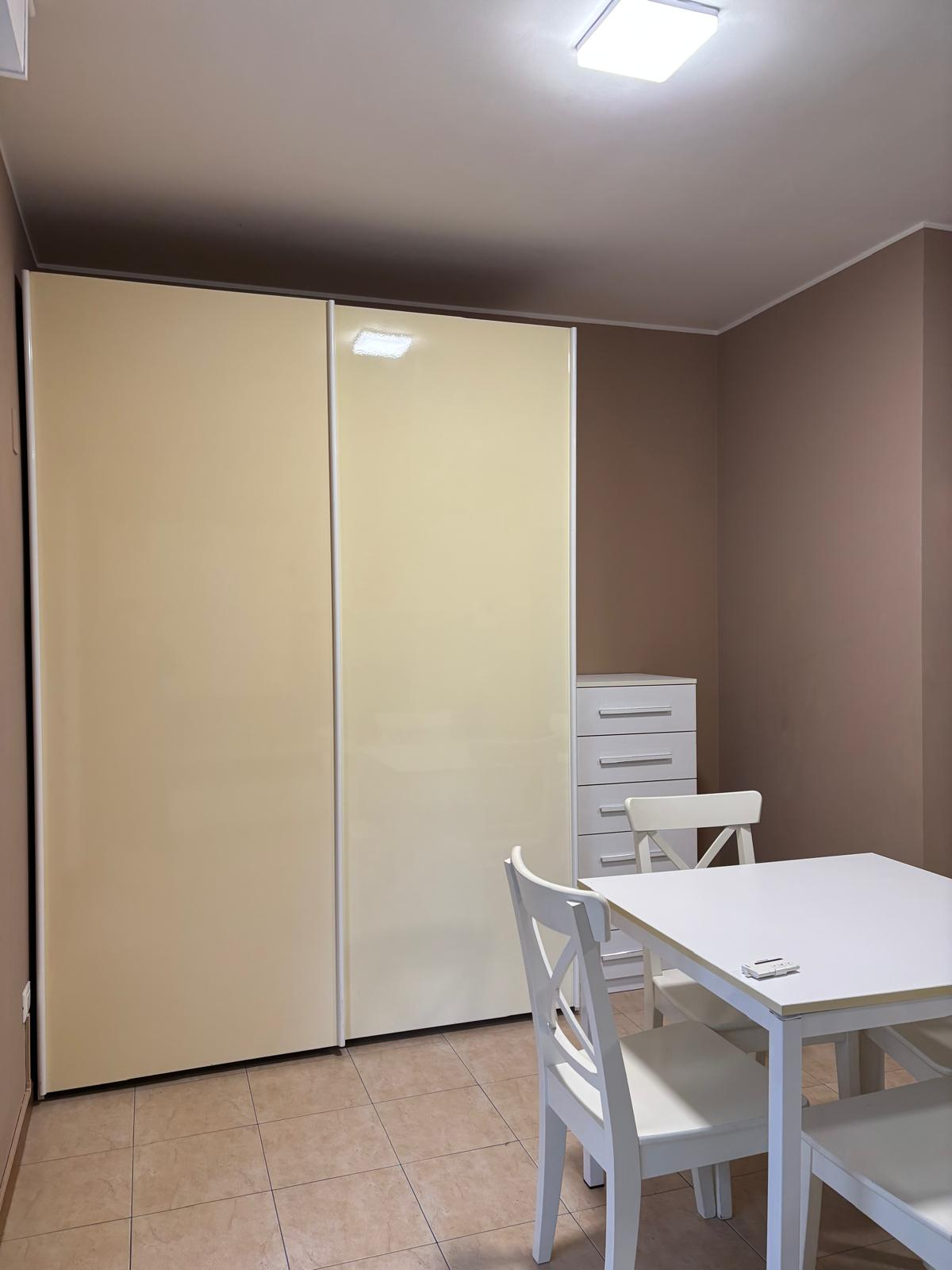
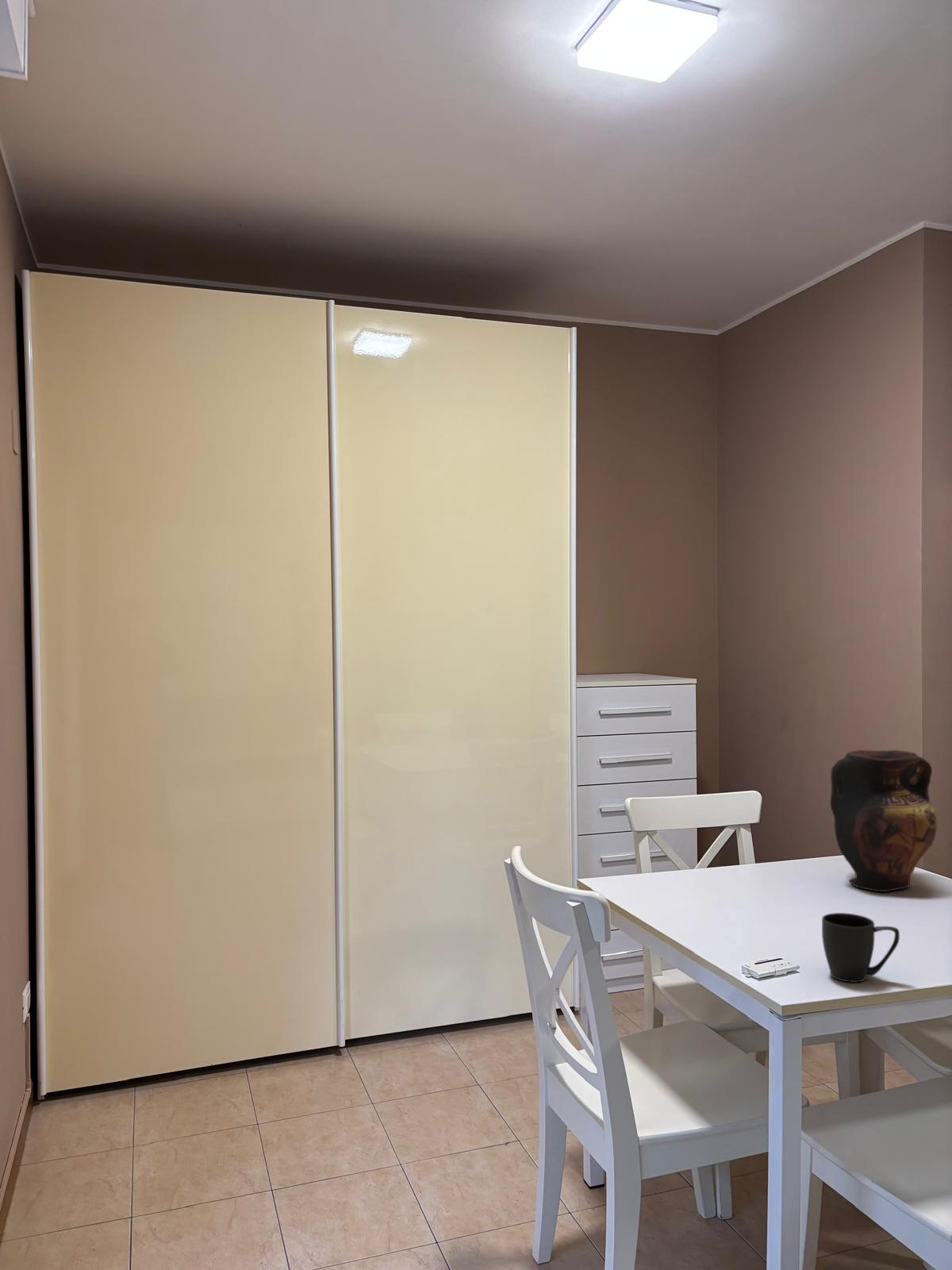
+ vase (881, 818)
+ mug (860, 949)
